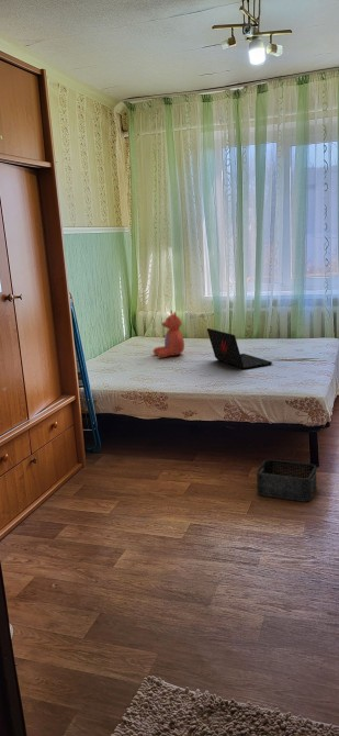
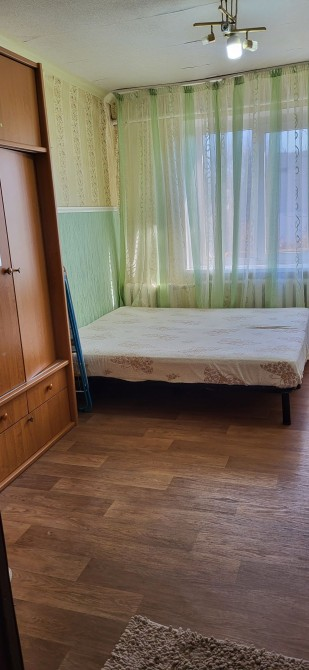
- laptop (237, 345)
- storage bin (286, 479)
- teddy bear (168, 333)
